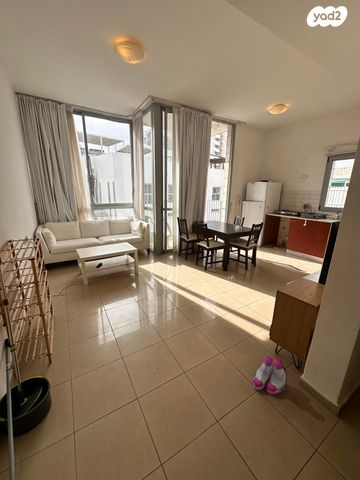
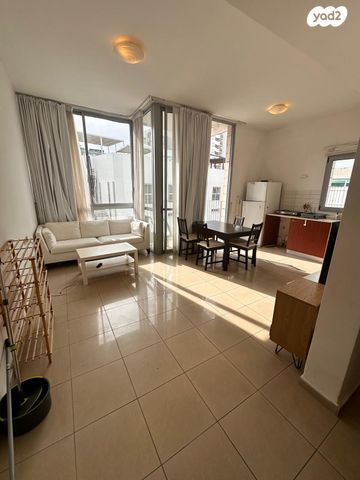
- boots (270, 371)
